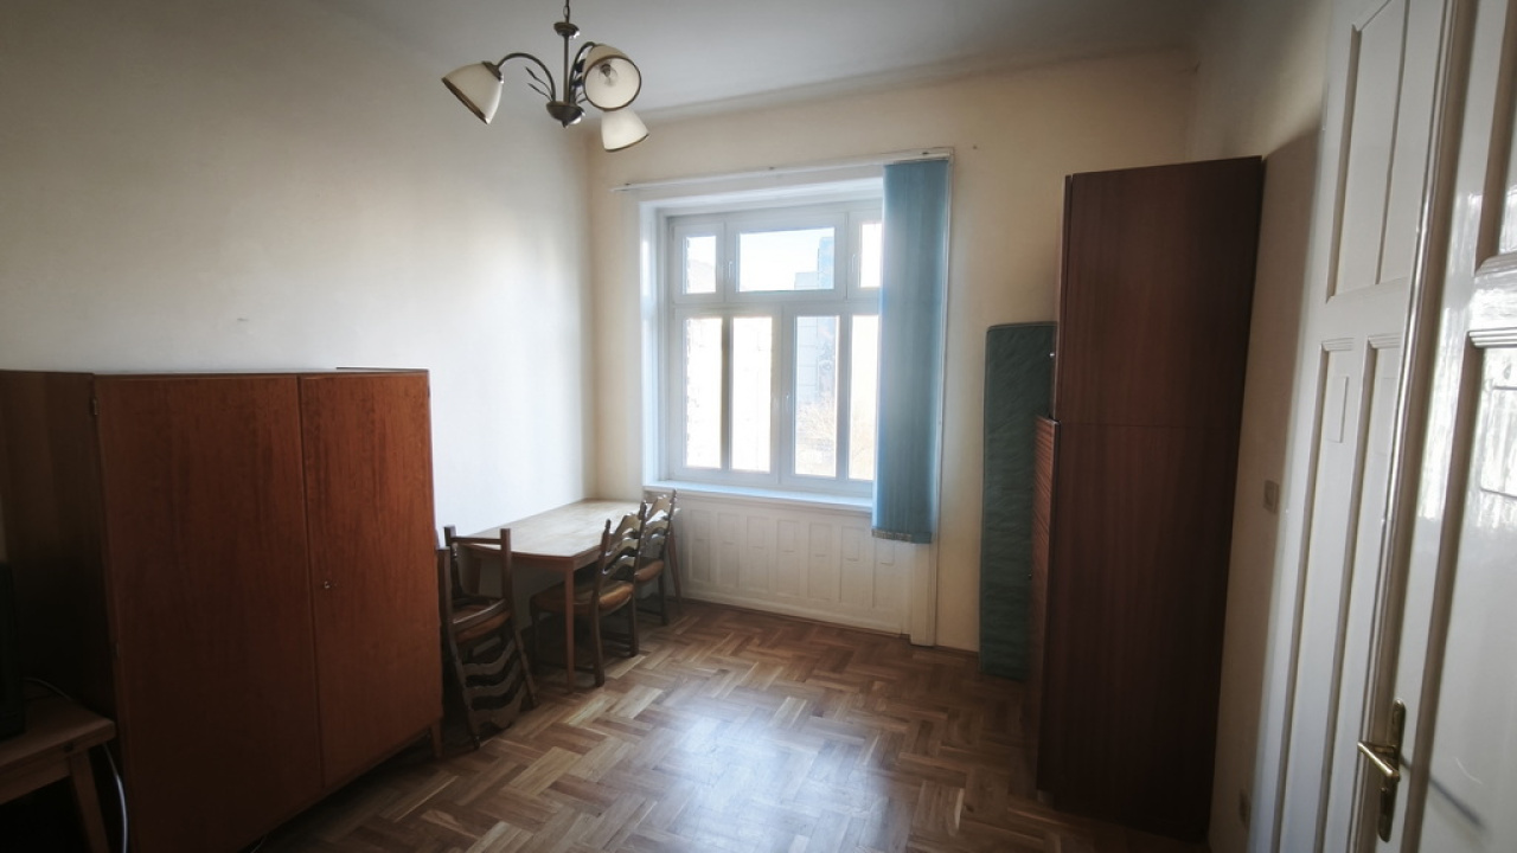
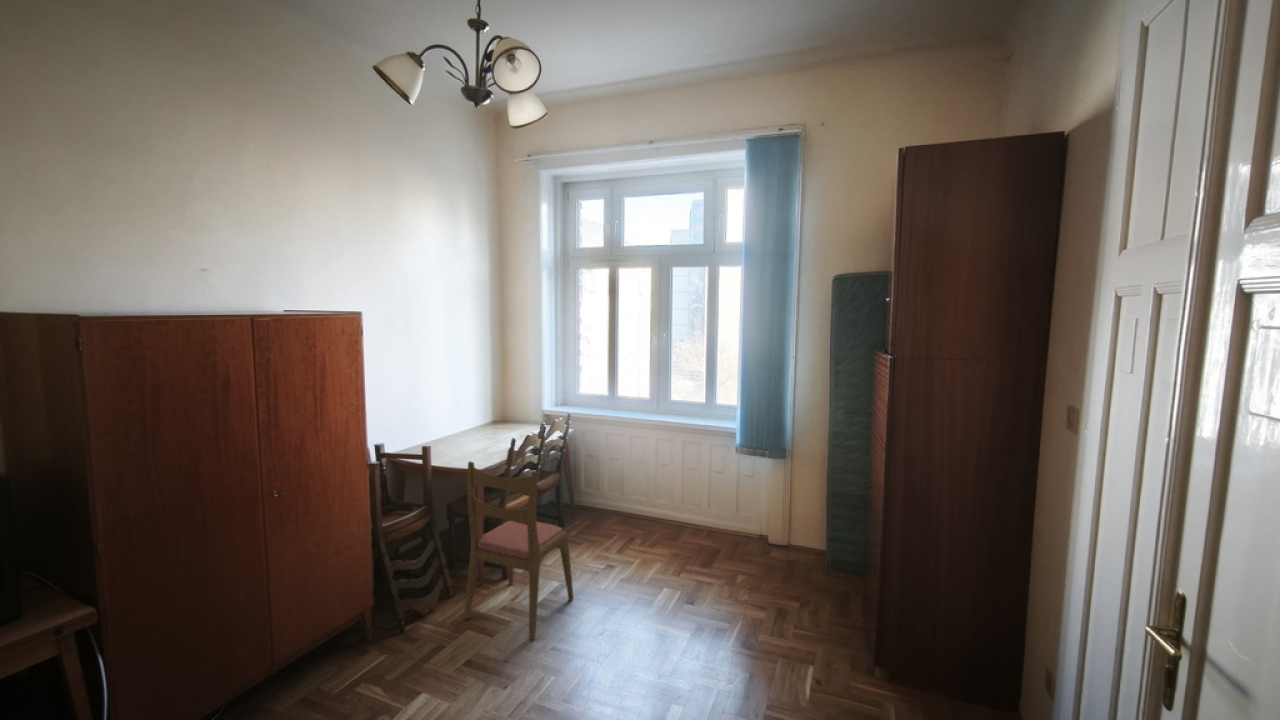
+ dining chair (520, 534)
